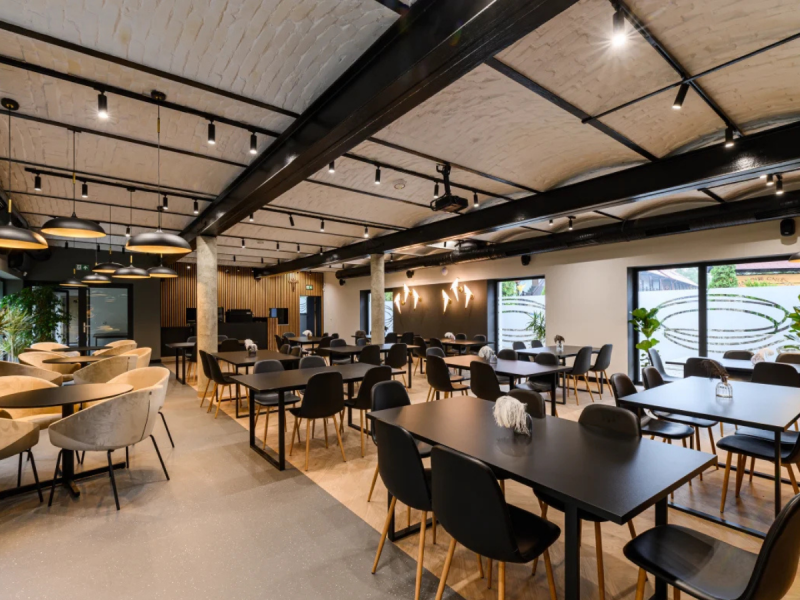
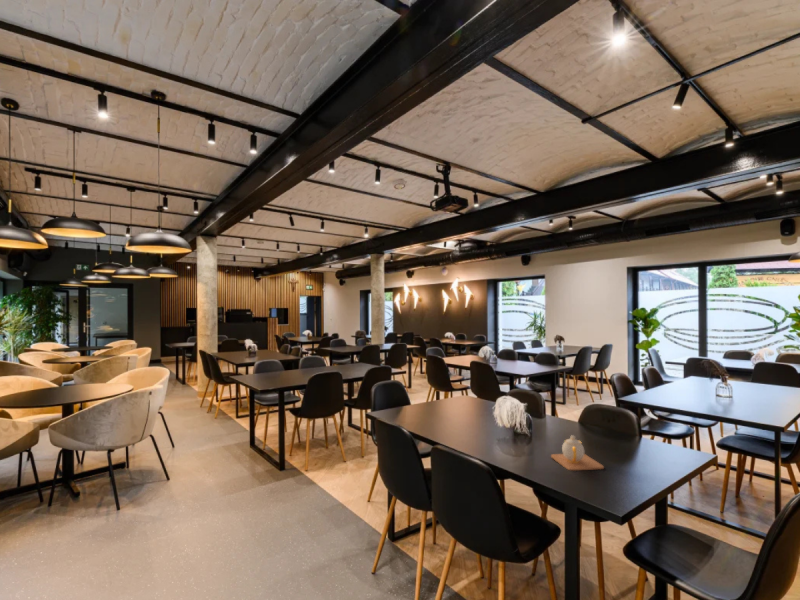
+ teapot (576, 449)
